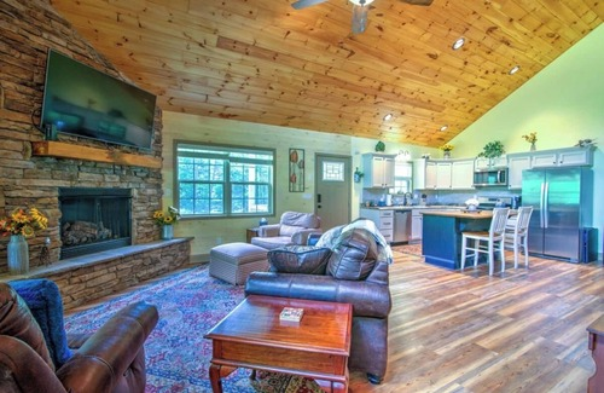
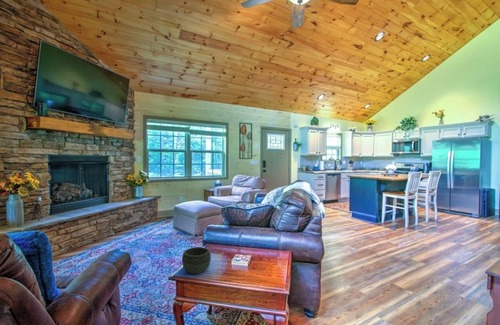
+ bowl (196, 260)
